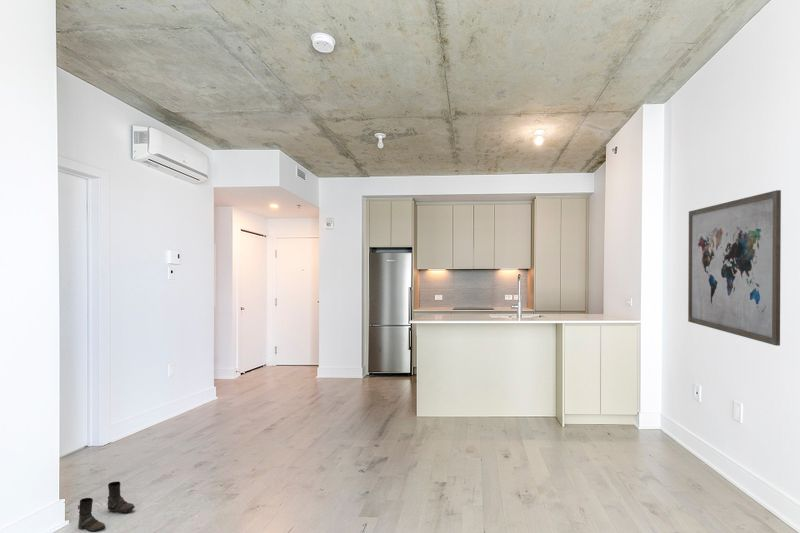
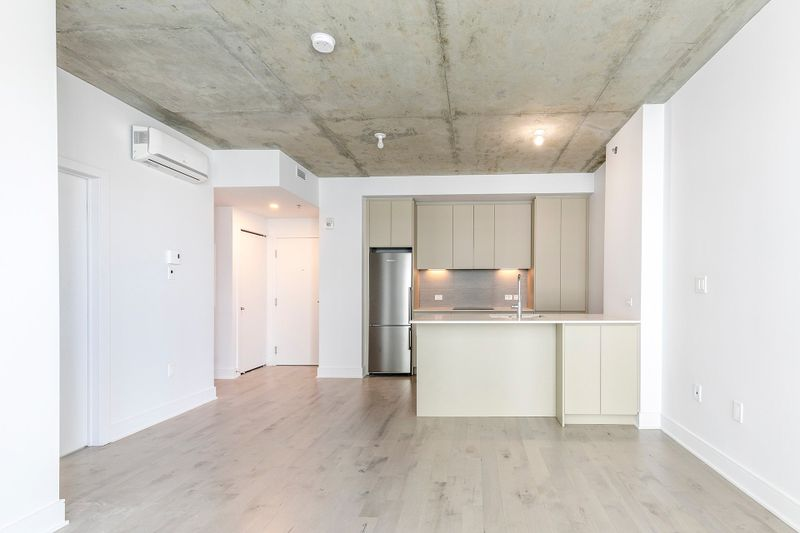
- wall art (726, 267)
- boots (108, 505)
